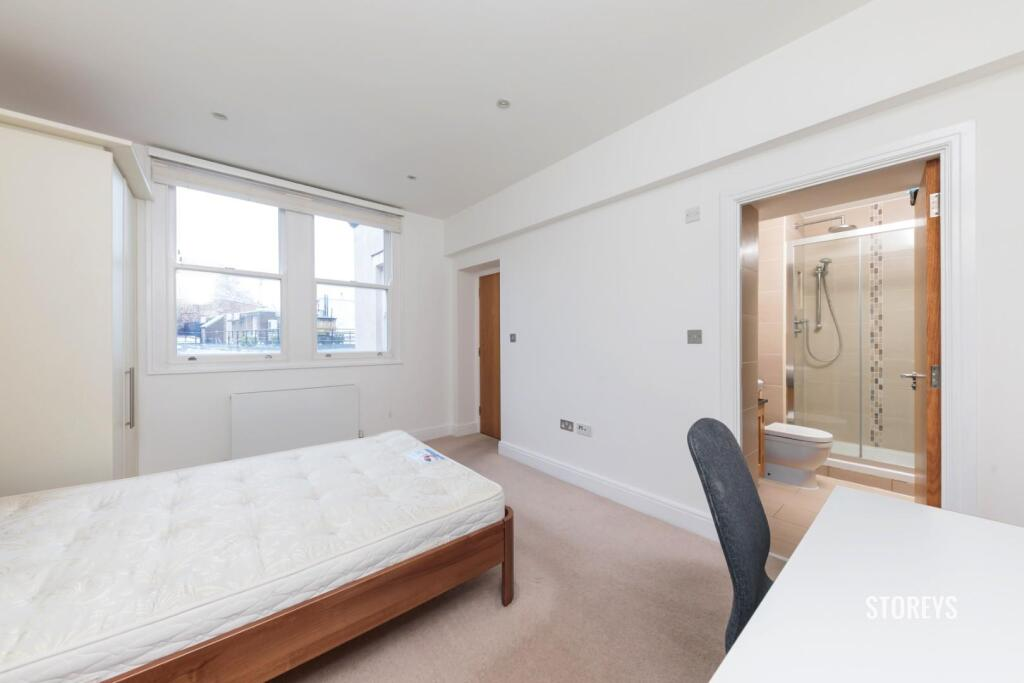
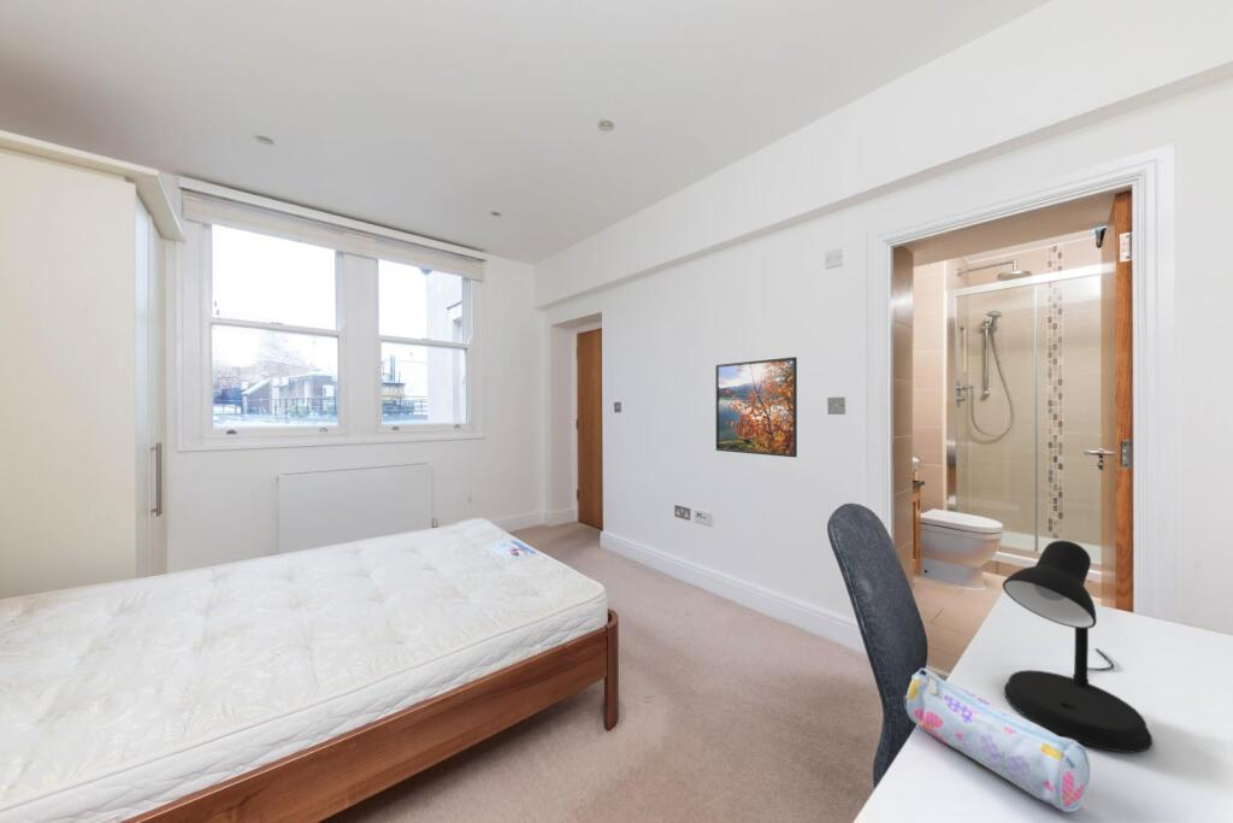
+ pencil case (987, 729)
+ desk lamp (1084, 611)
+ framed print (753, 407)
